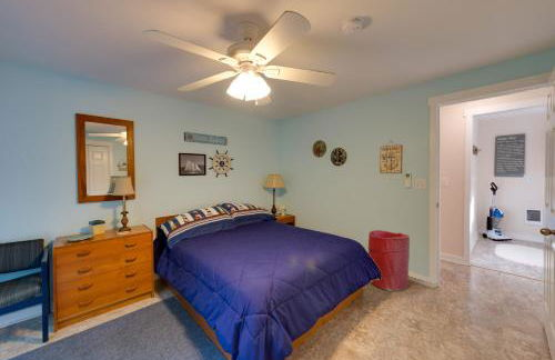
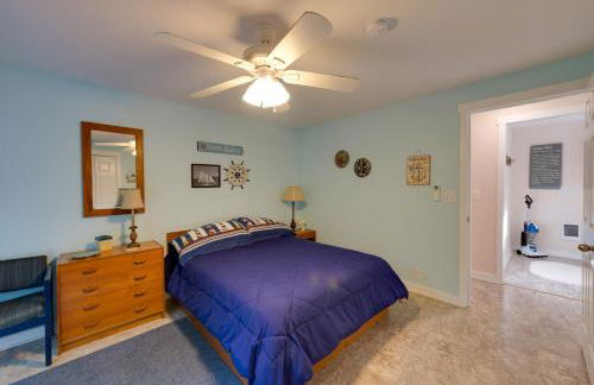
- laundry hamper (387, 257)
